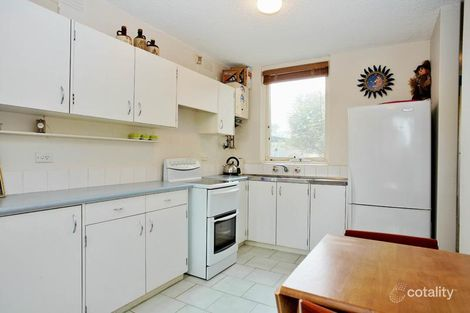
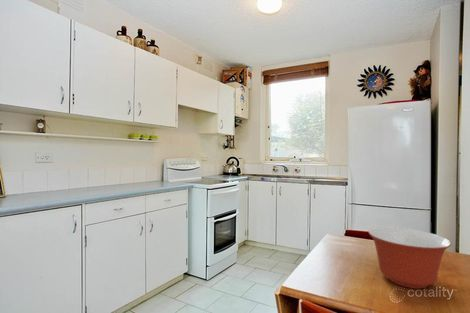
+ mixing bowl (406, 258)
